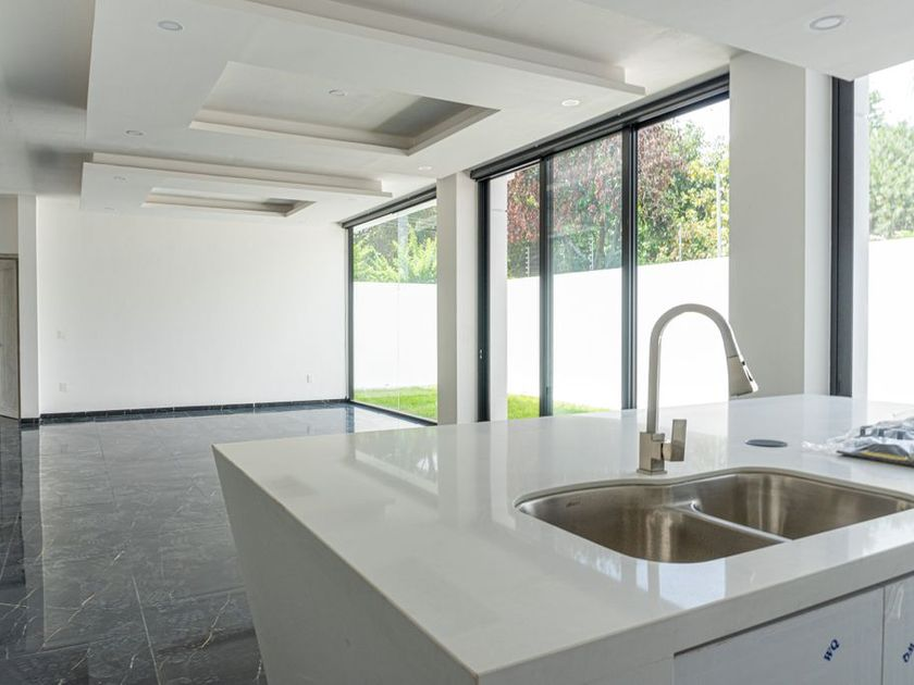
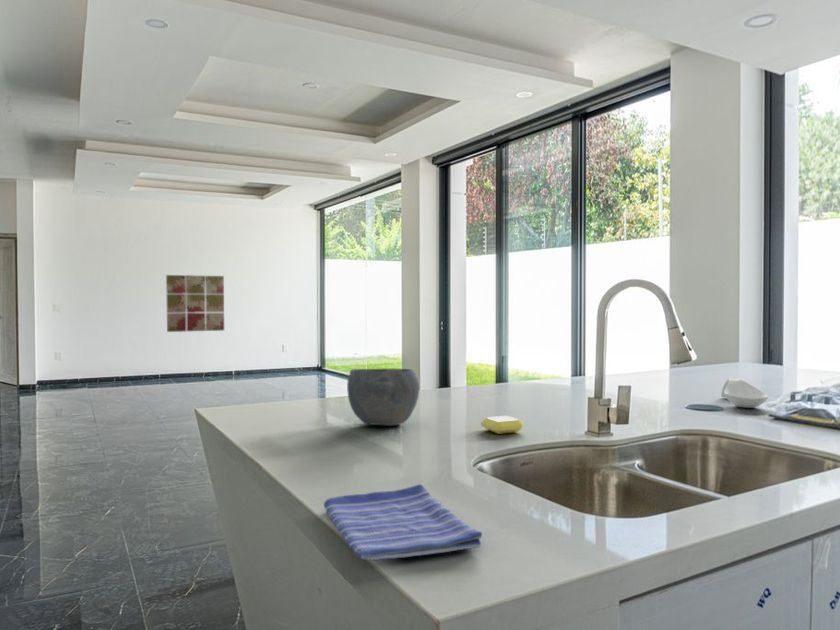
+ wall art (195, 303)
+ dish towel (396, 518)
+ spoon rest (739, 391)
+ soap bar (502, 424)
+ bowl (383, 395)
